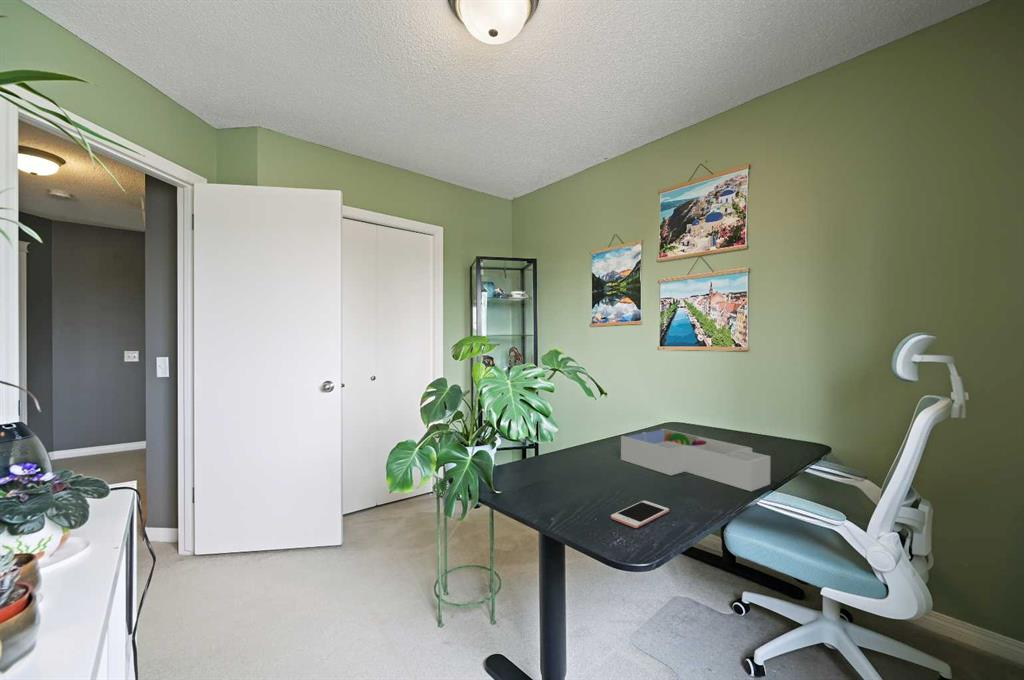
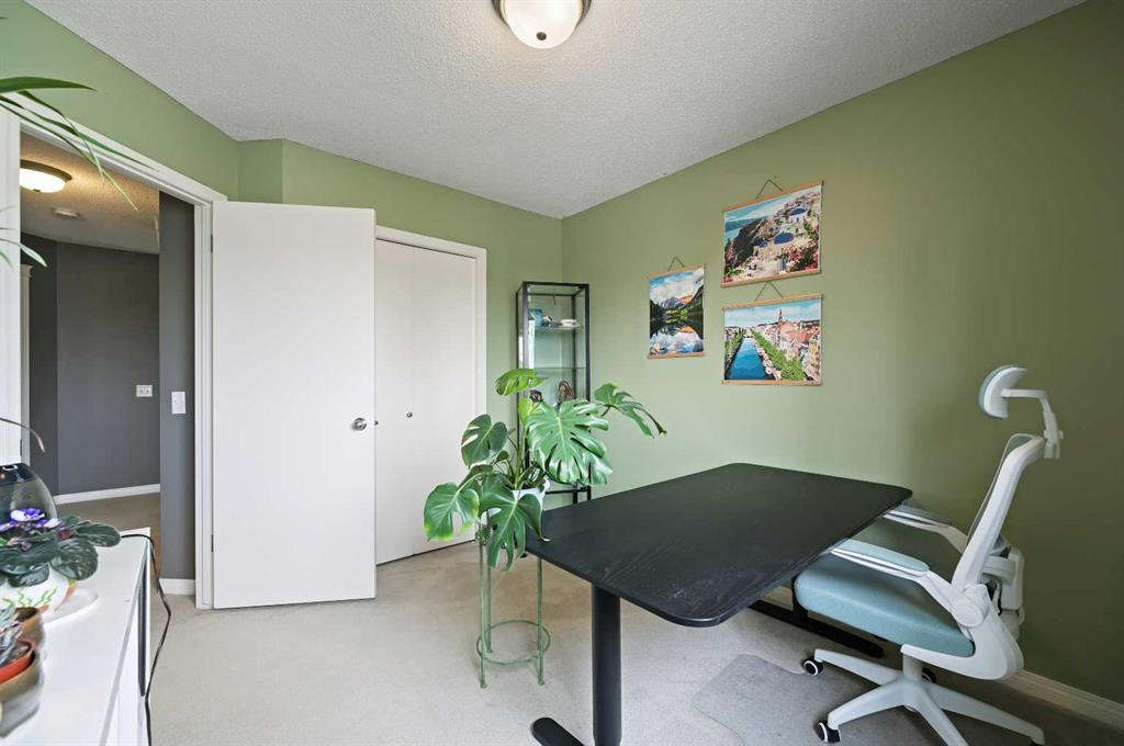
- desk organizer (693, 456)
- cell phone (640, 513)
